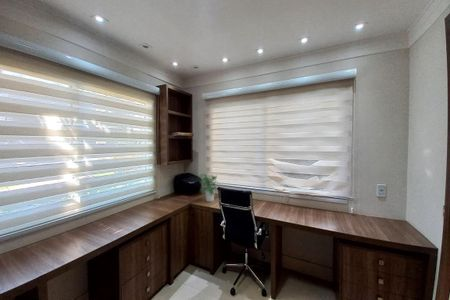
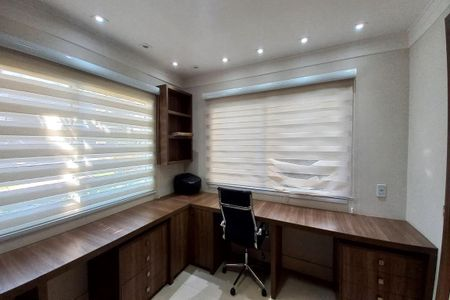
- potted plant (208, 187)
